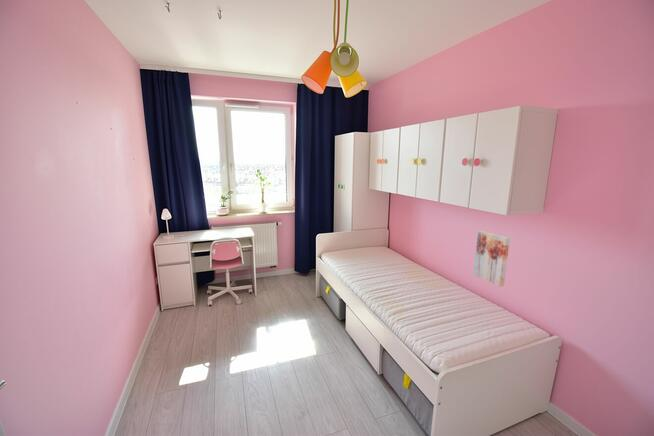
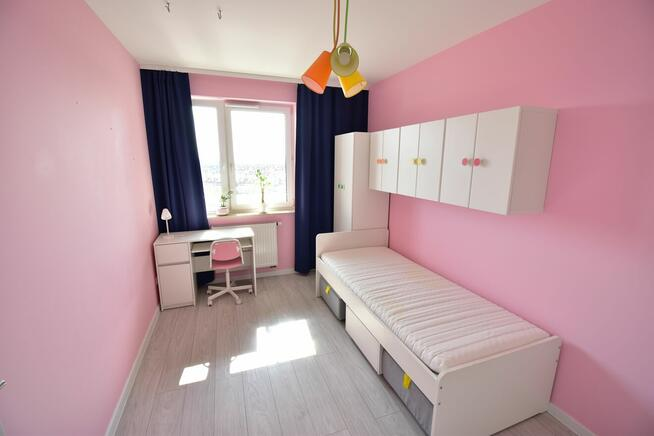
- wall art (490, 257)
